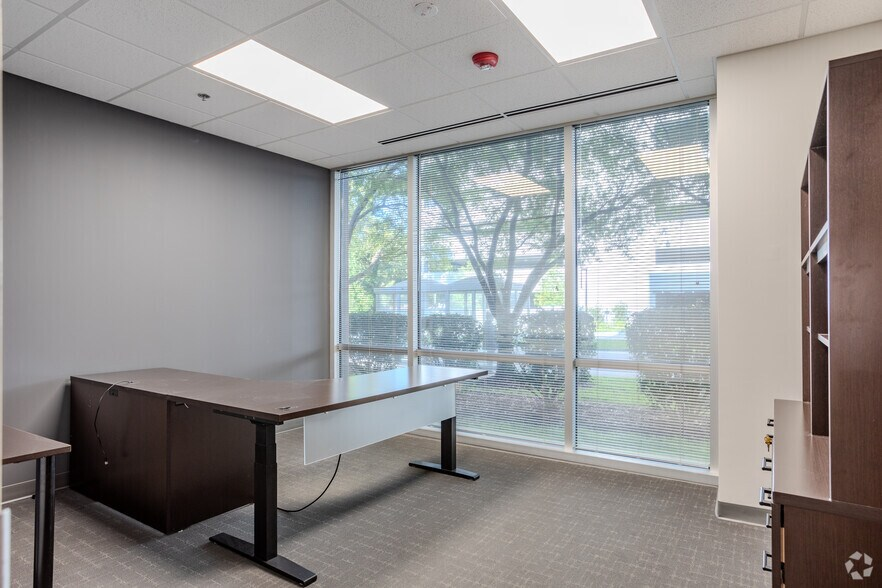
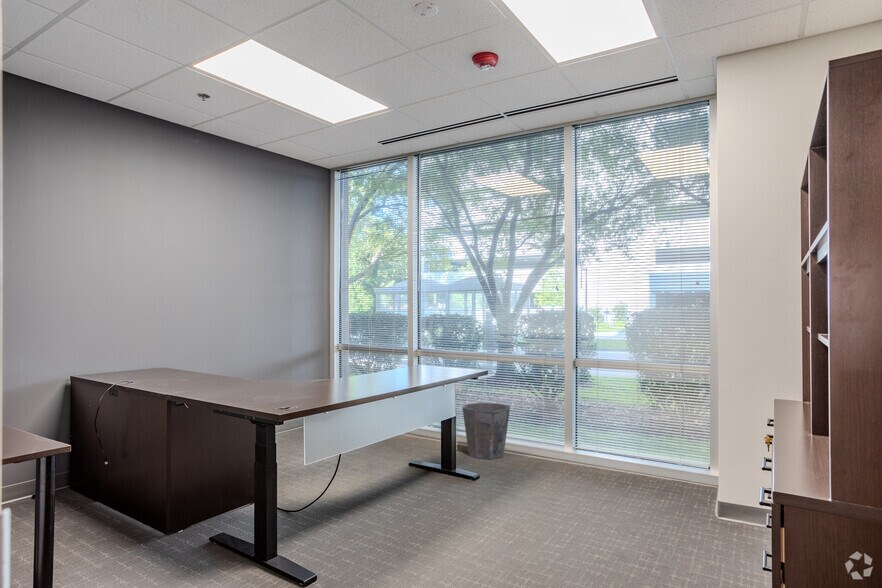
+ waste bin (486, 430)
